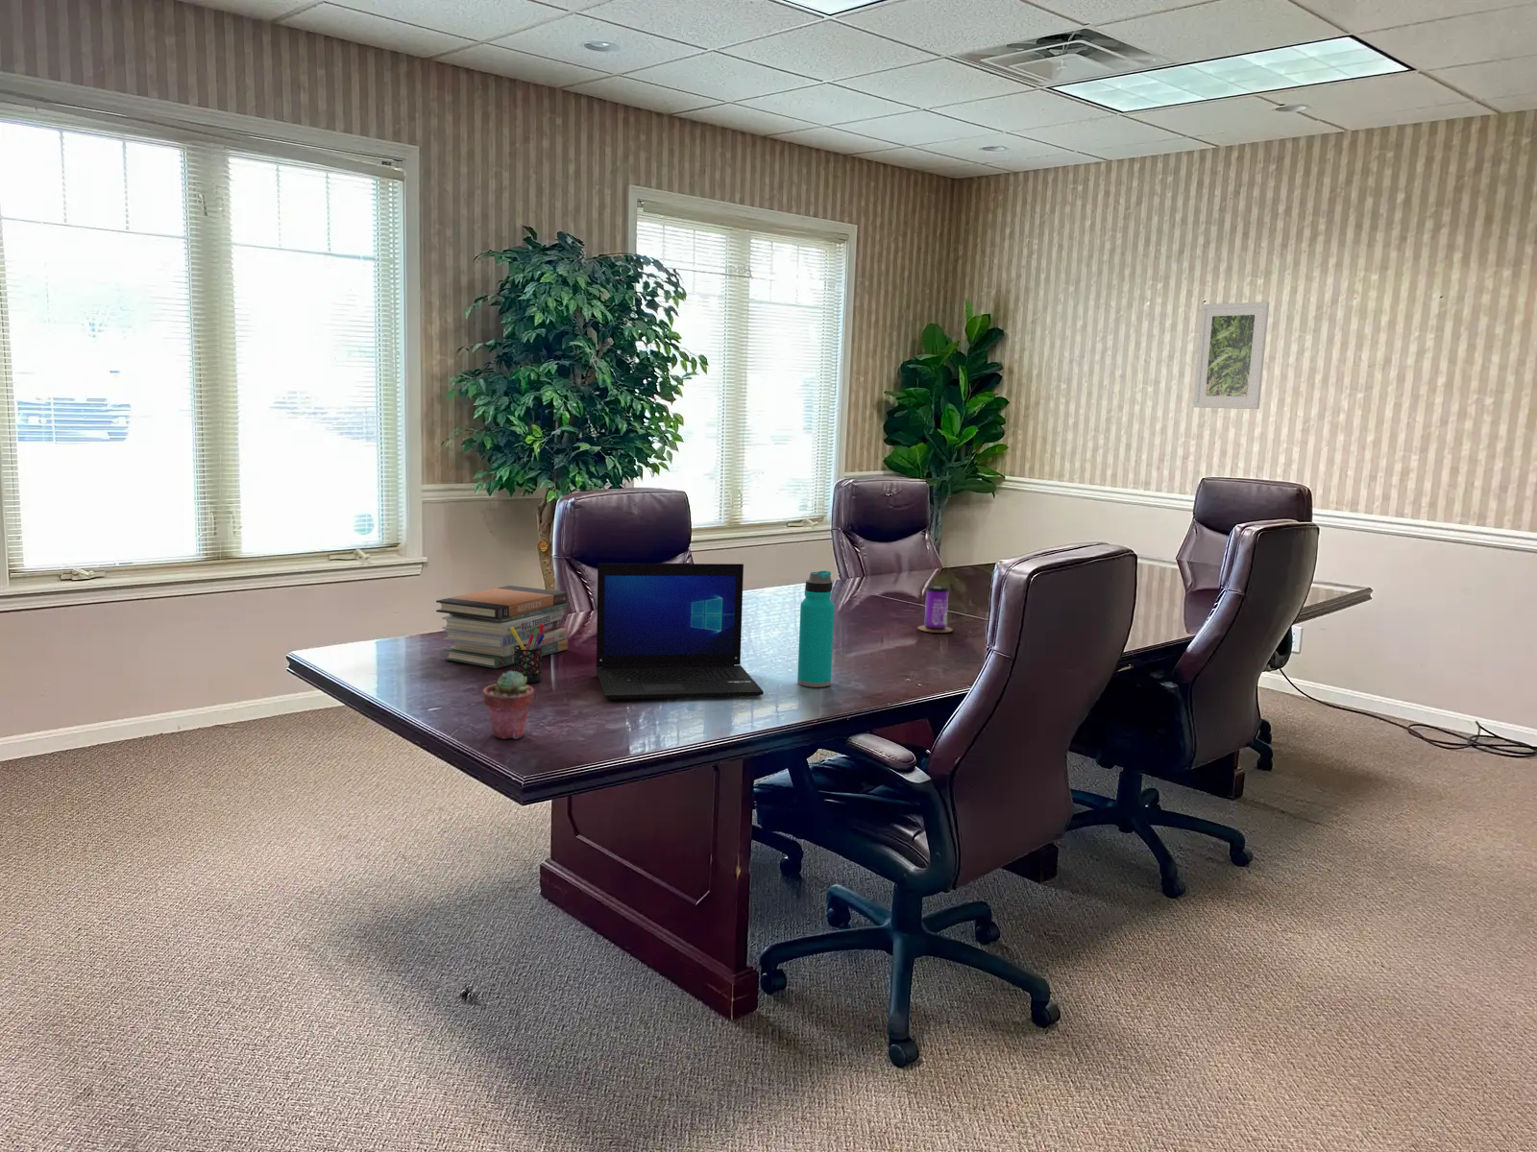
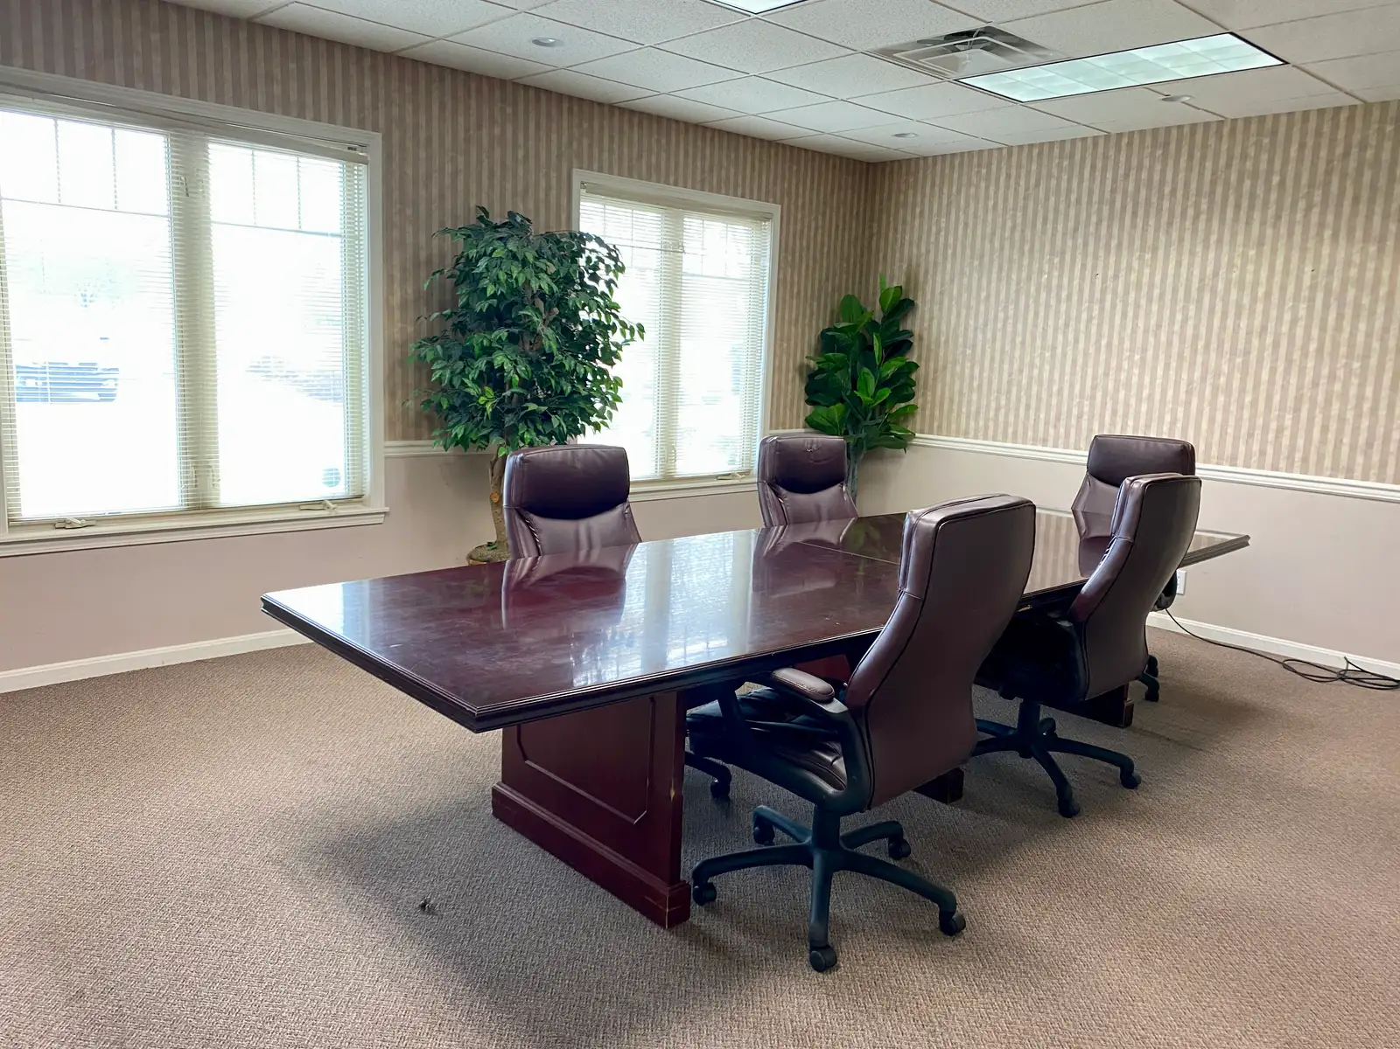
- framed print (1230, 356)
- book stack (505, 624)
- laptop (678, 628)
- pen holder (530, 650)
- beverage can (936, 607)
- potted succulent (508, 702)
- water bottle (816, 628)
